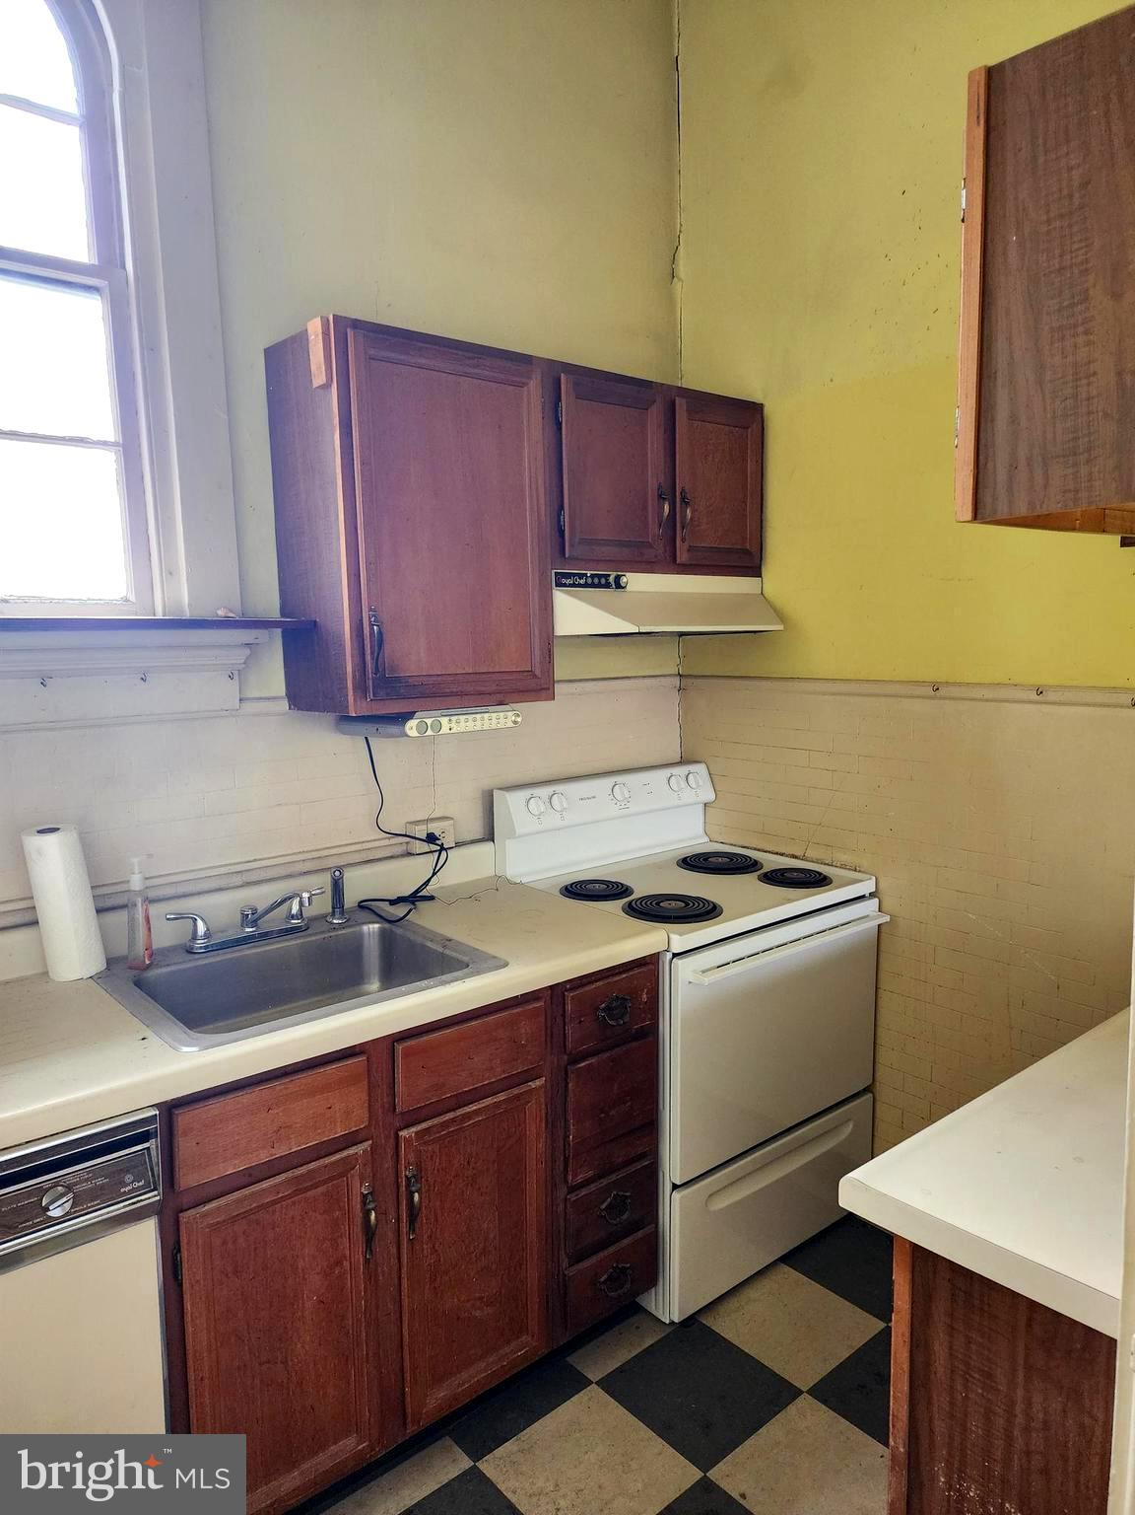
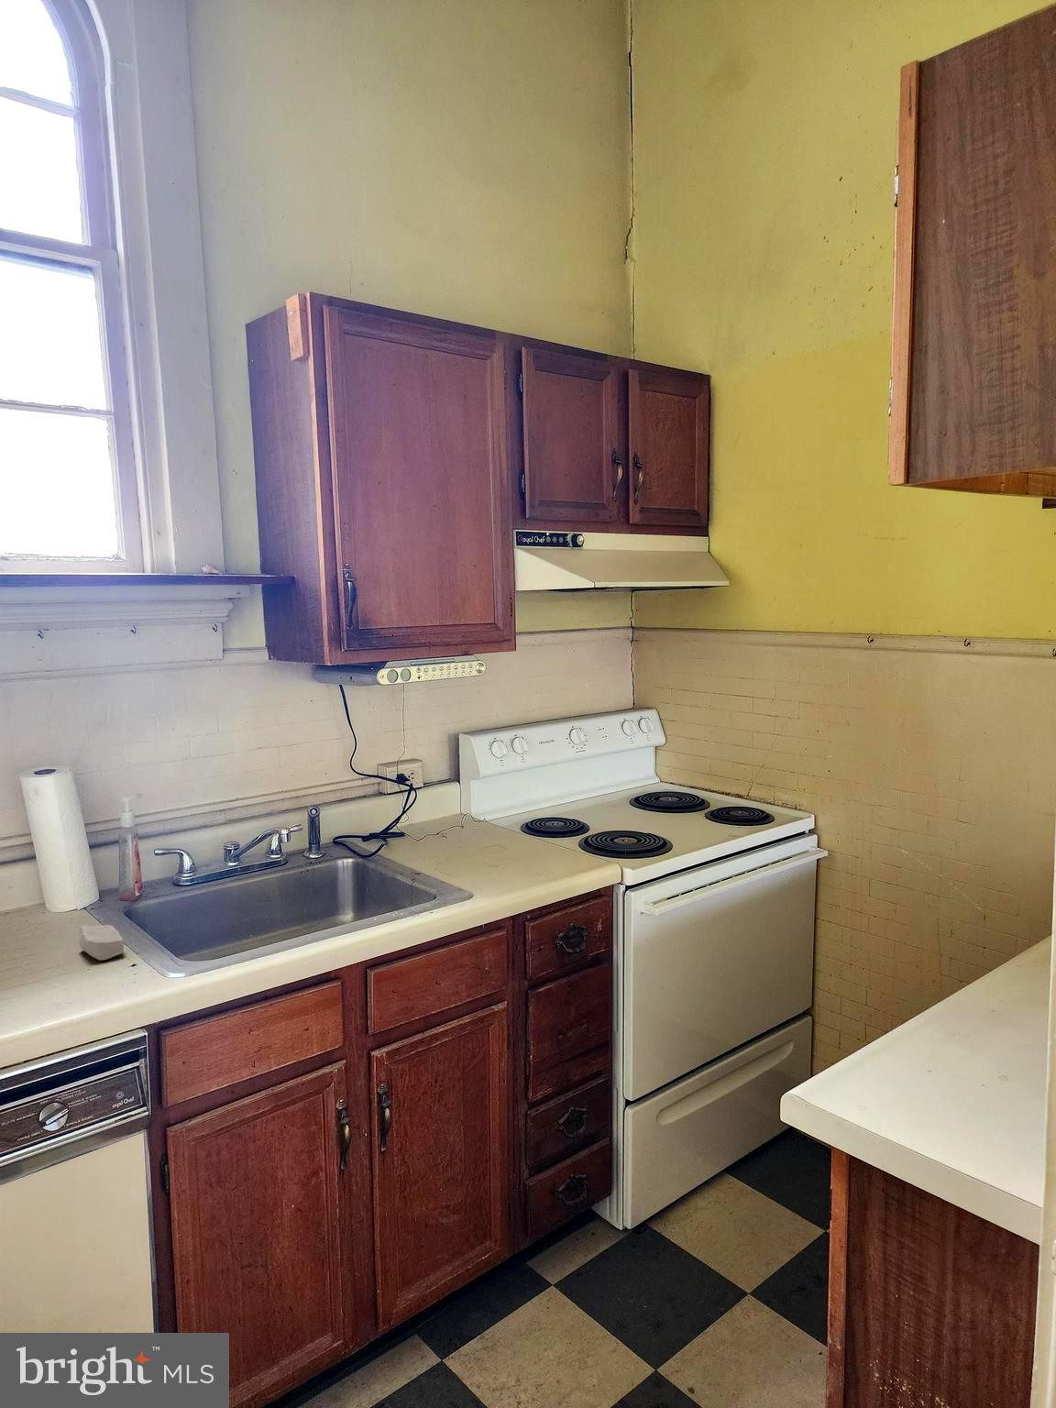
+ soap bar (101, 939)
